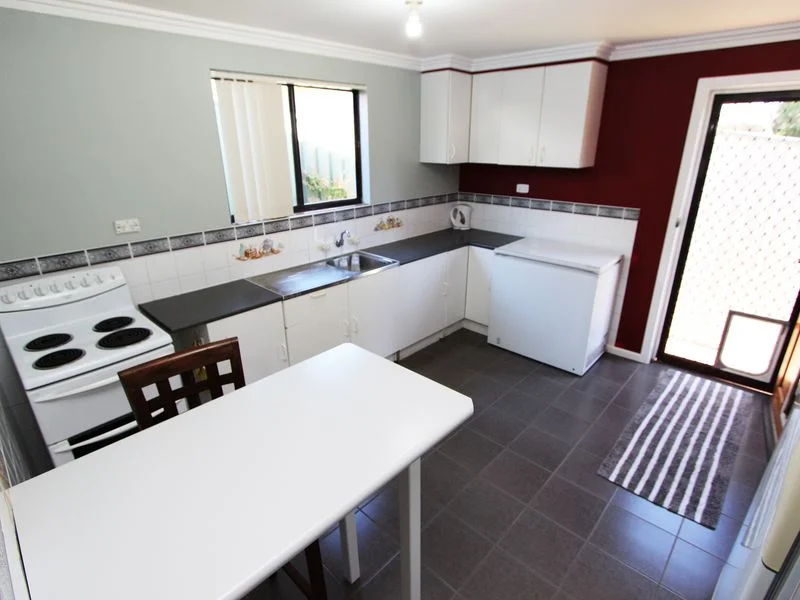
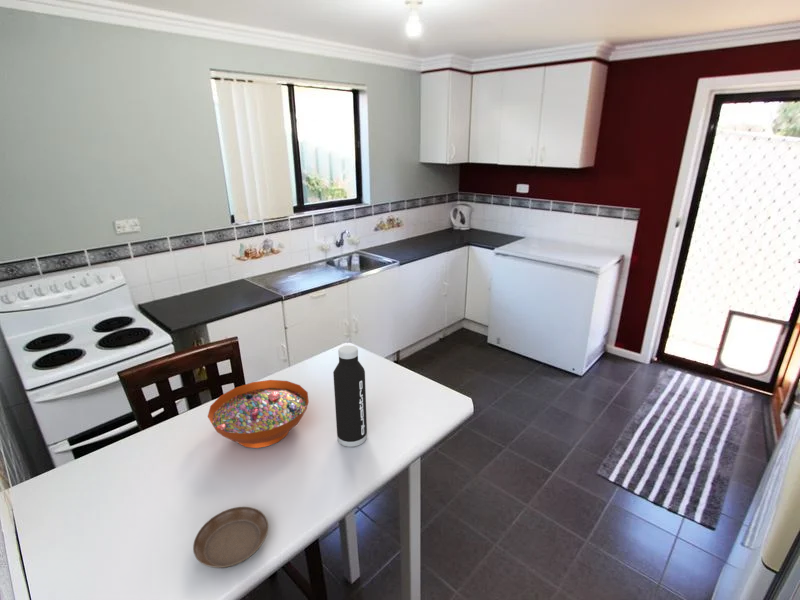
+ water bottle (350, 395)
+ saucer (232, 538)
+ decorative bowl (261, 417)
